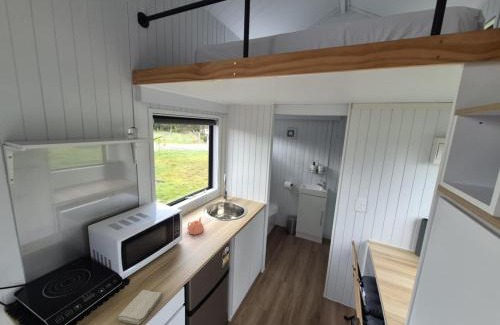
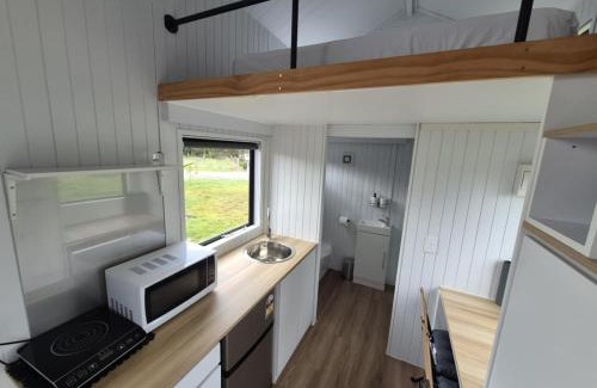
- washcloth (141, 305)
- teapot (195, 225)
